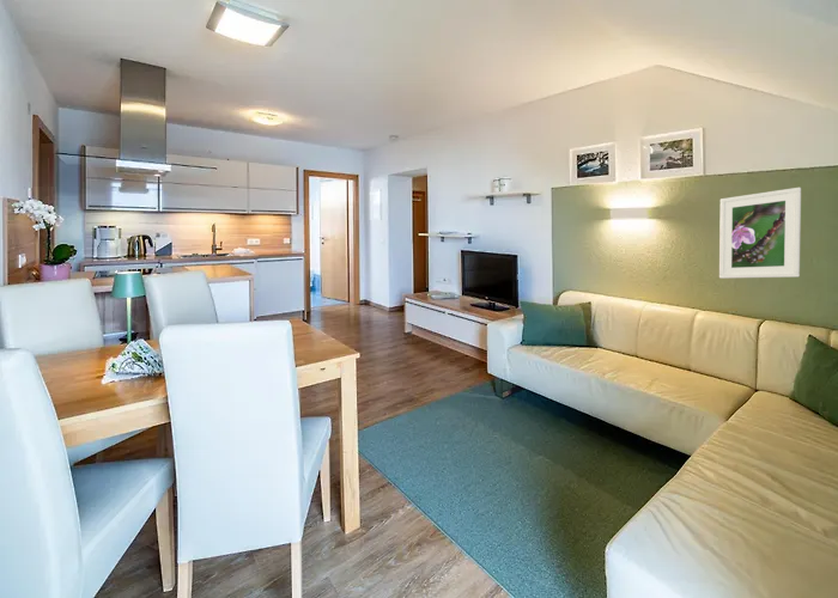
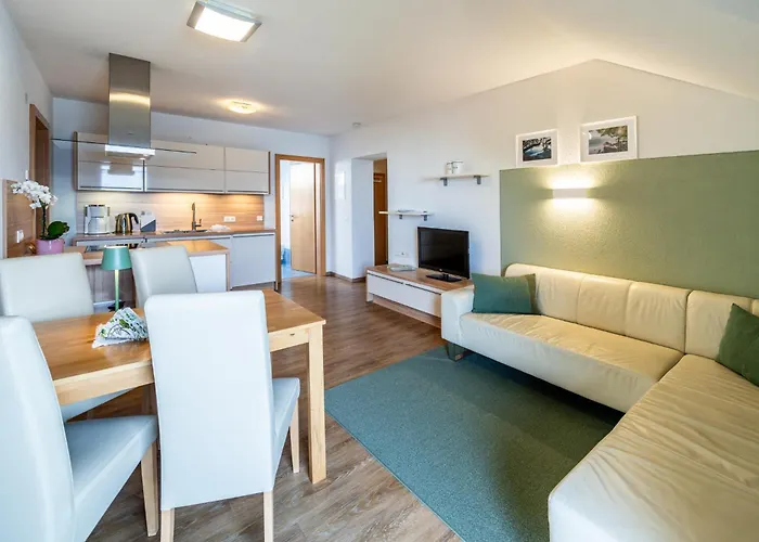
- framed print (757, 236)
